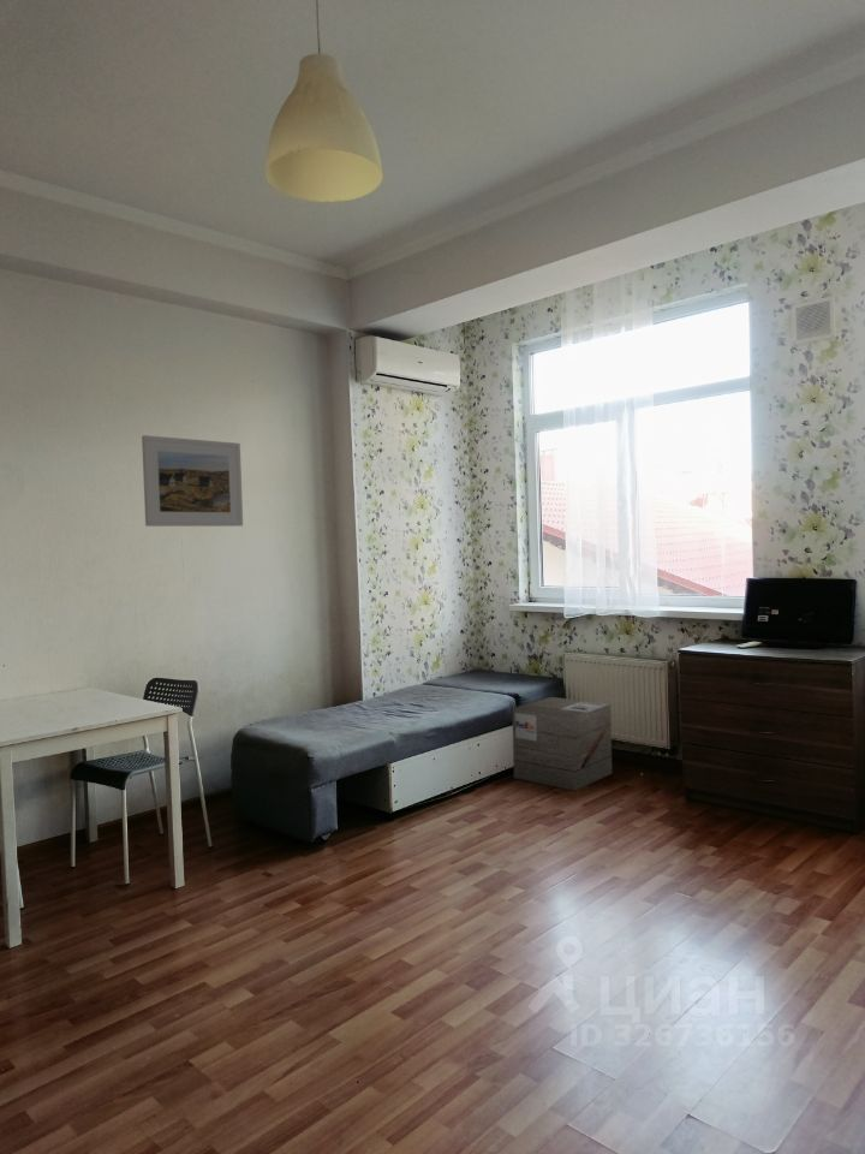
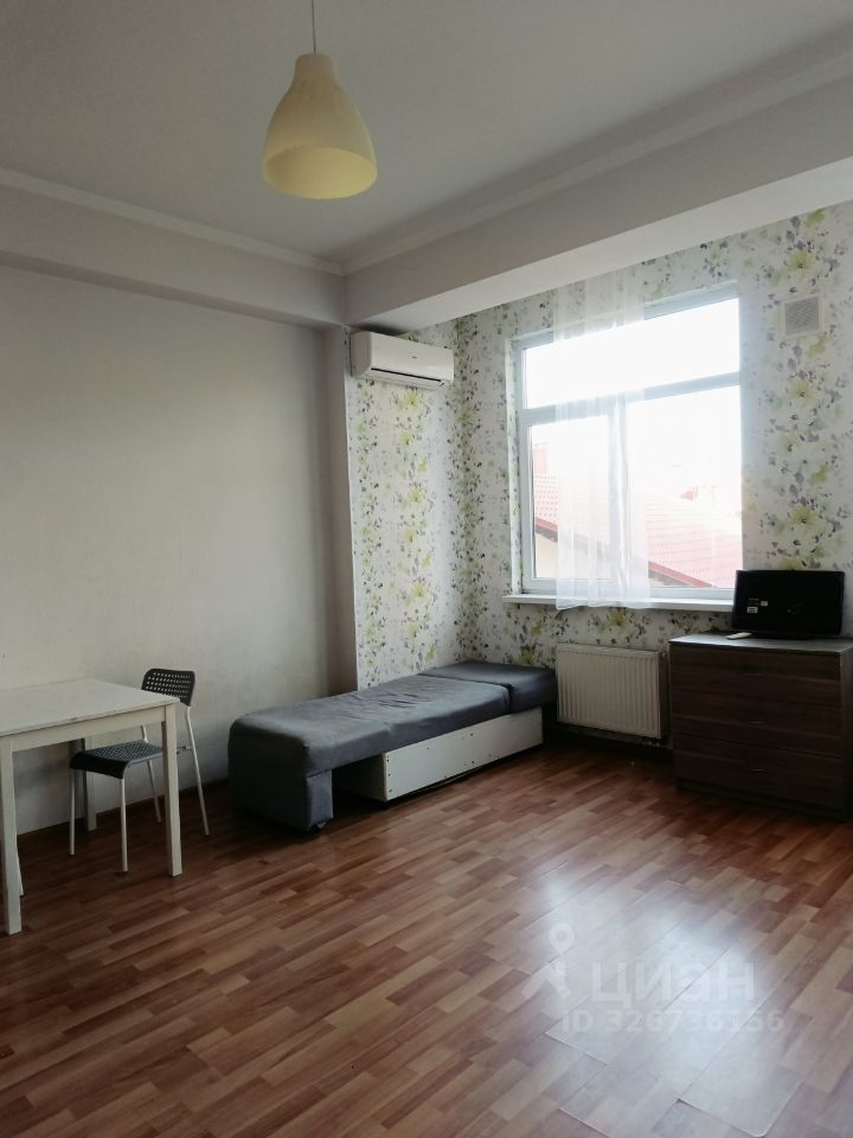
- wooden crate (562, 740)
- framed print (195, 482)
